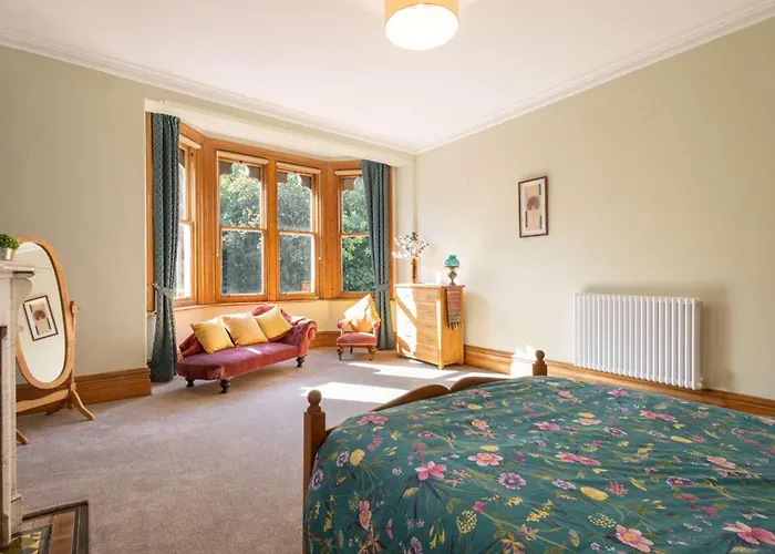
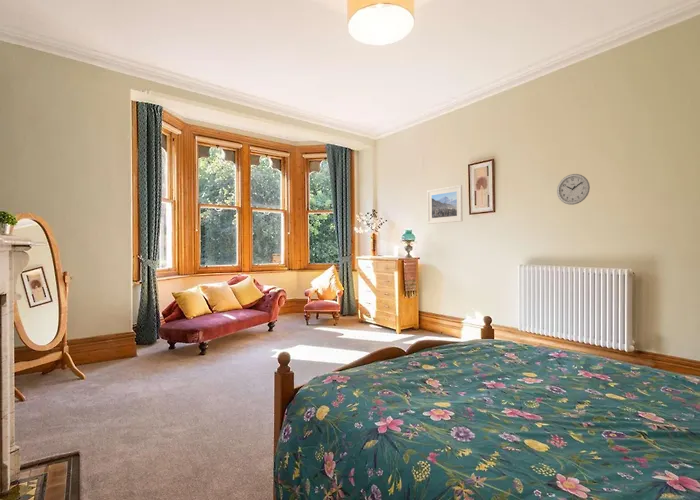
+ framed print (444, 205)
+ wall clock (572, 189)
